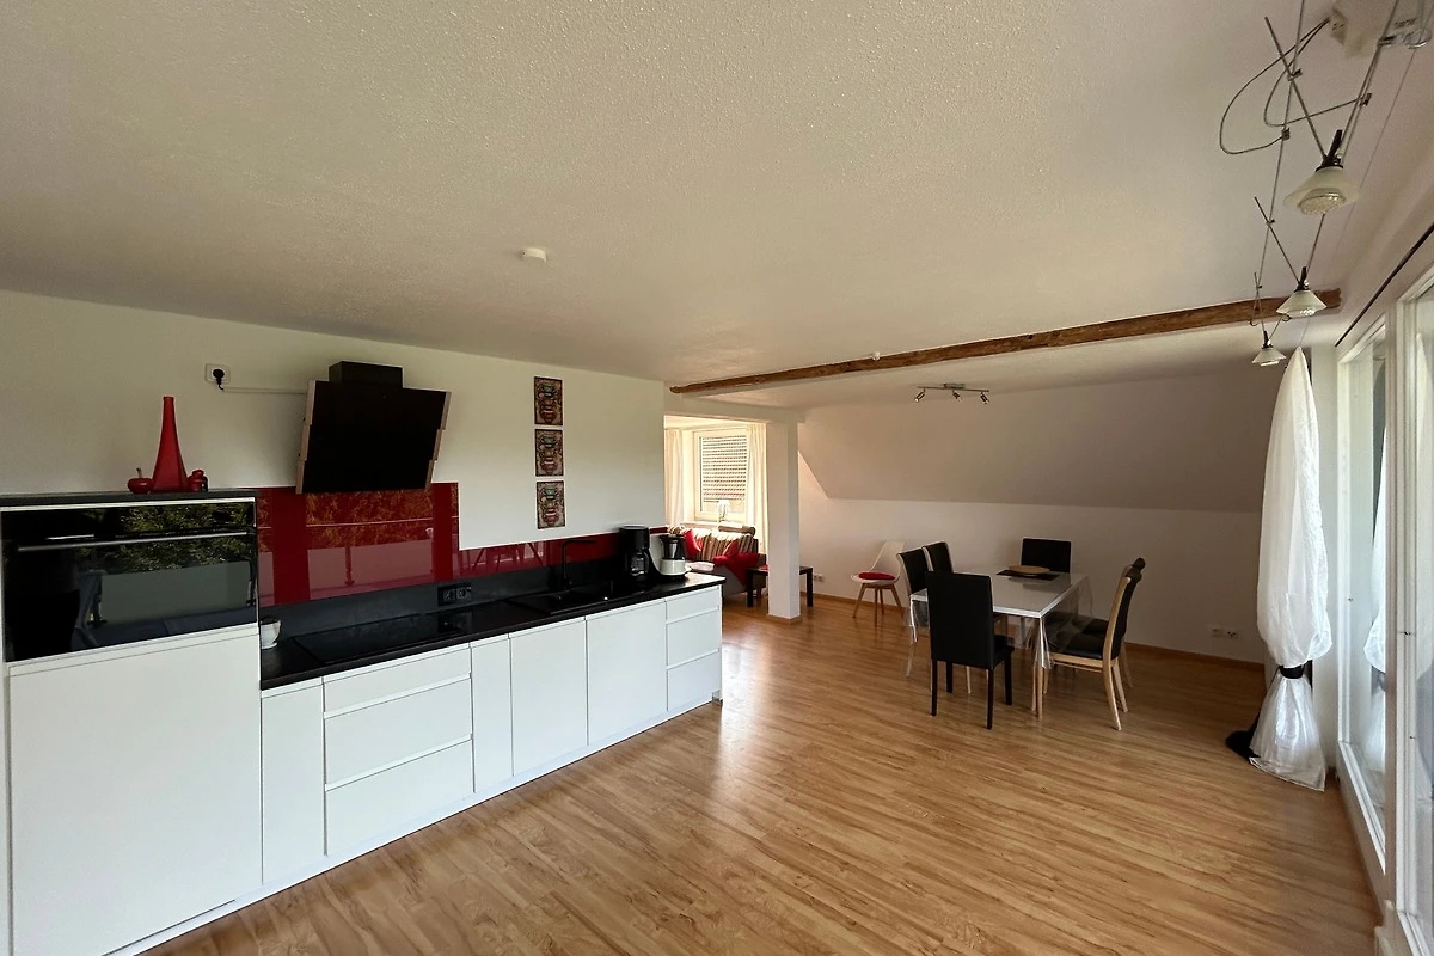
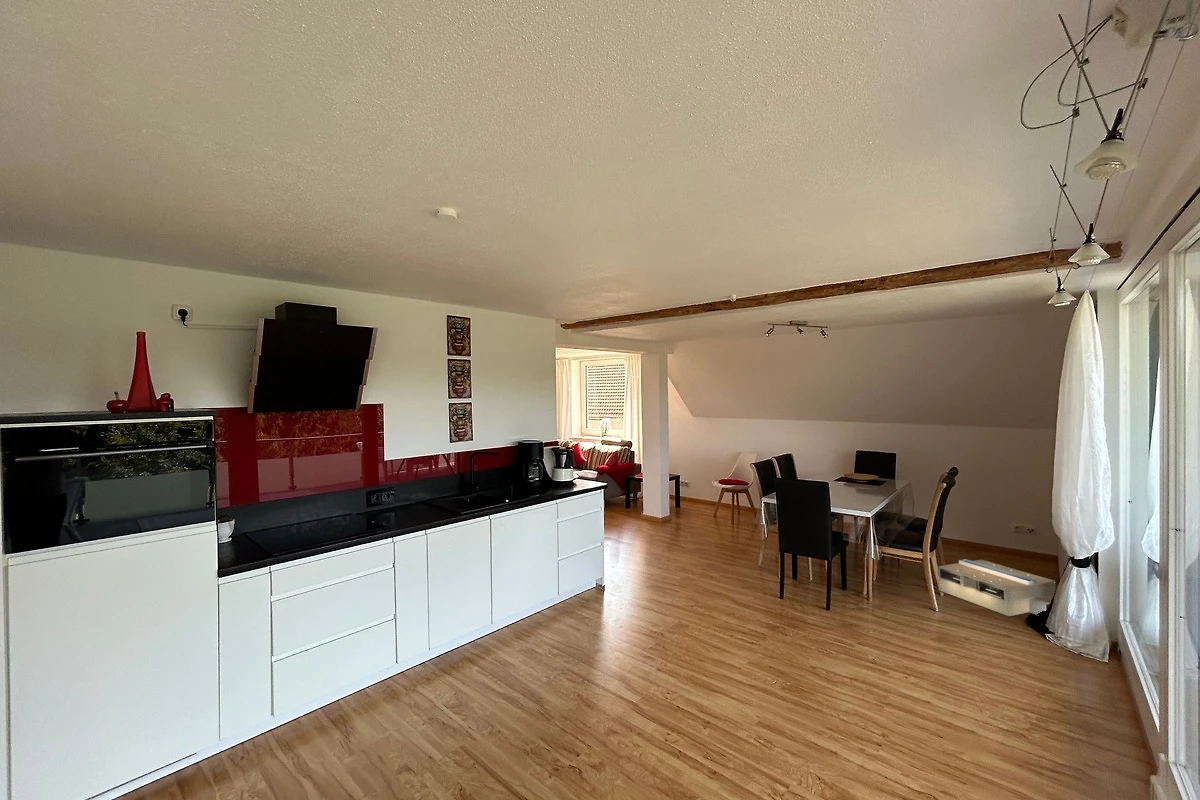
+ ceiling vent (1006, 585)
